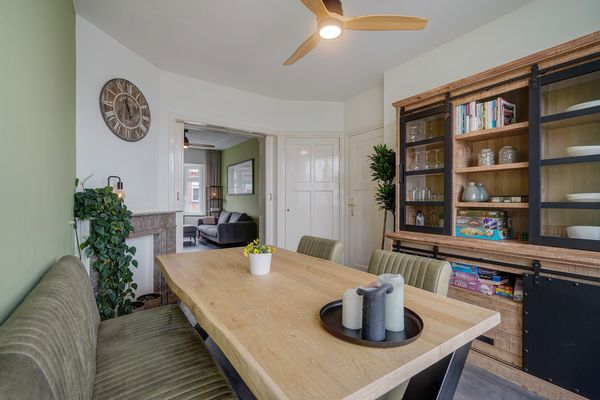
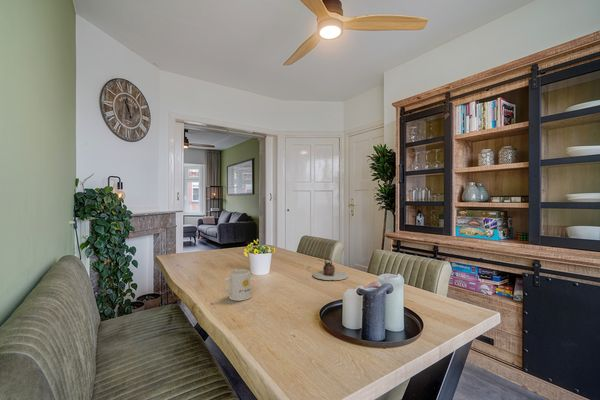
+ mug (237, 285)
+ teapot (330, 267)
